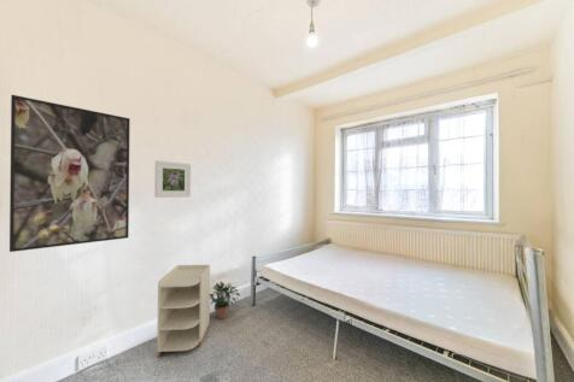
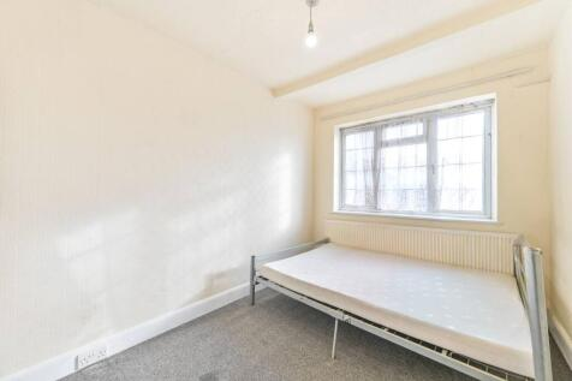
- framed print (174, 180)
- nightstand (184, 305)
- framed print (77, 176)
- potted plant (224, 296)
